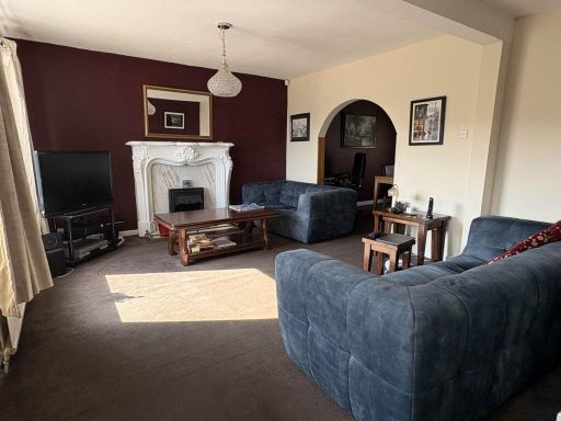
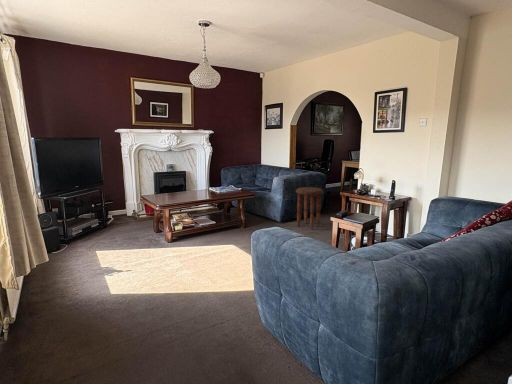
+ side table (310, 208)
